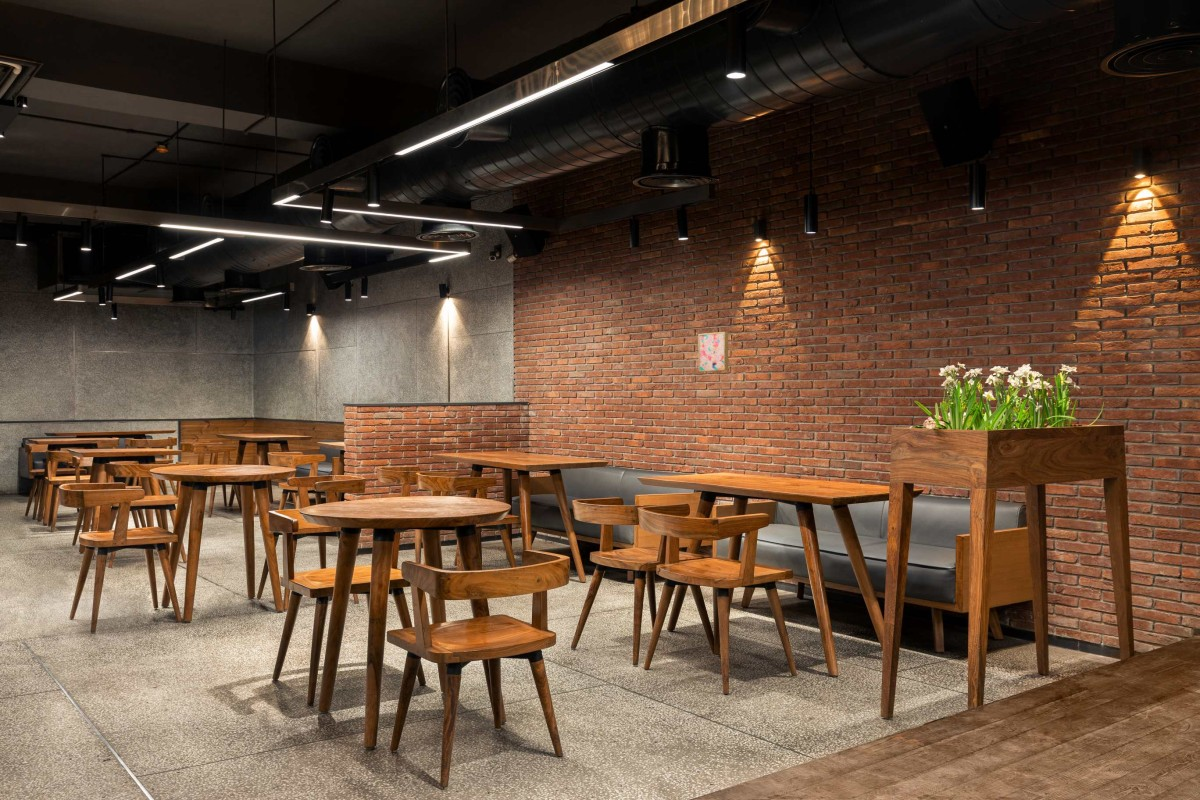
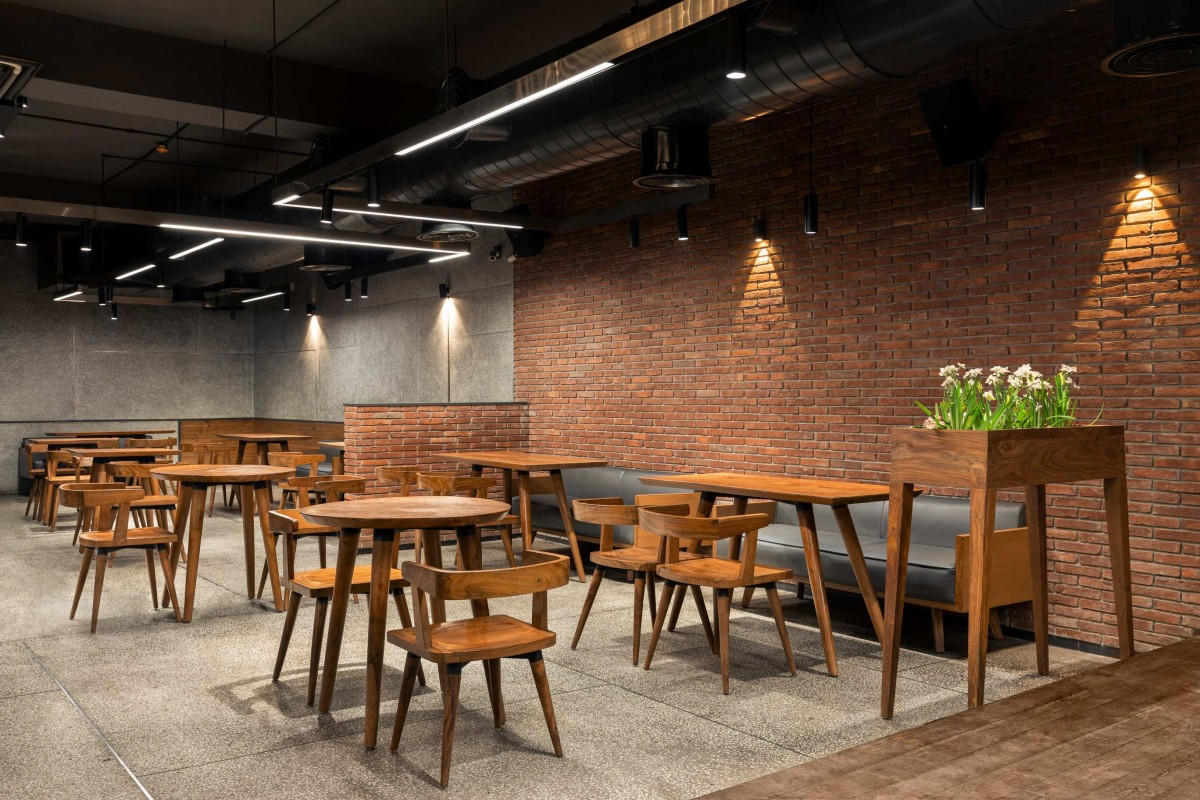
- wall art (713, 352)
